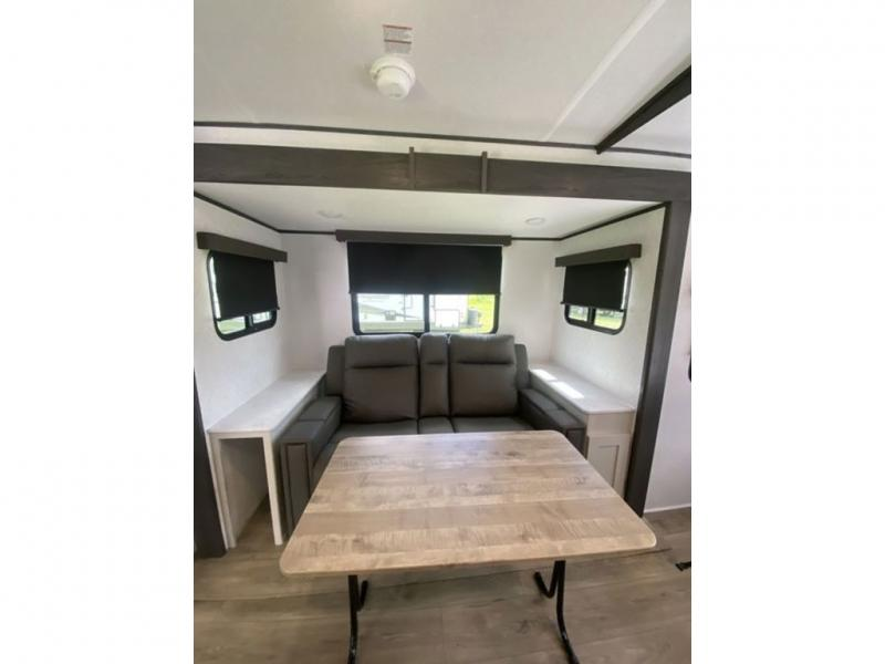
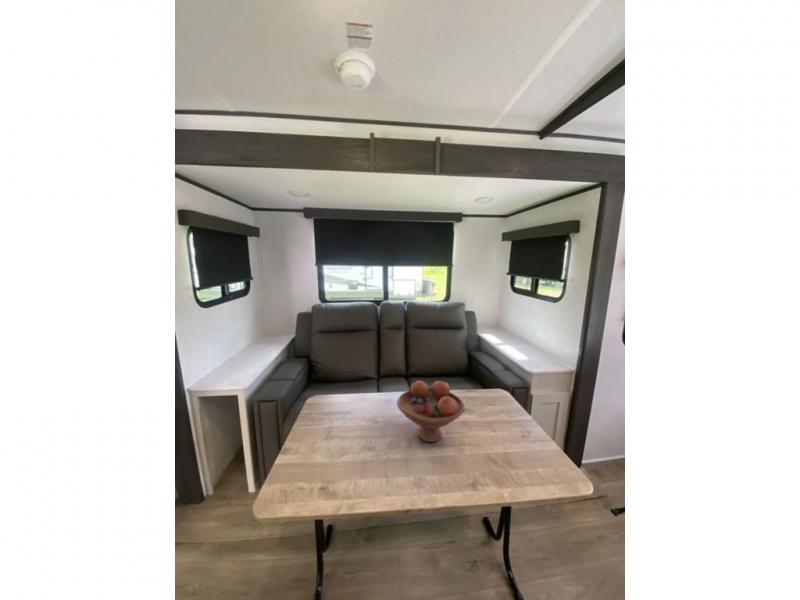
+ fruit bowl (430, 411)
